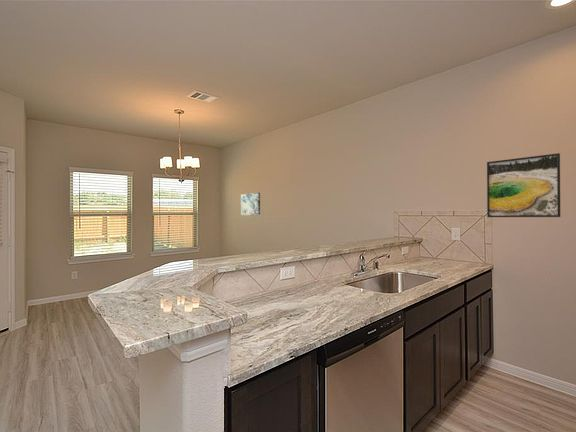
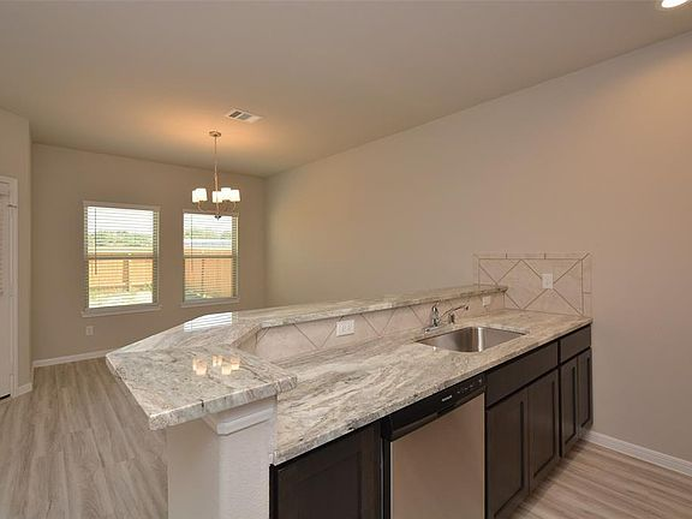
- wall art (250, 204)
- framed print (521, 187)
